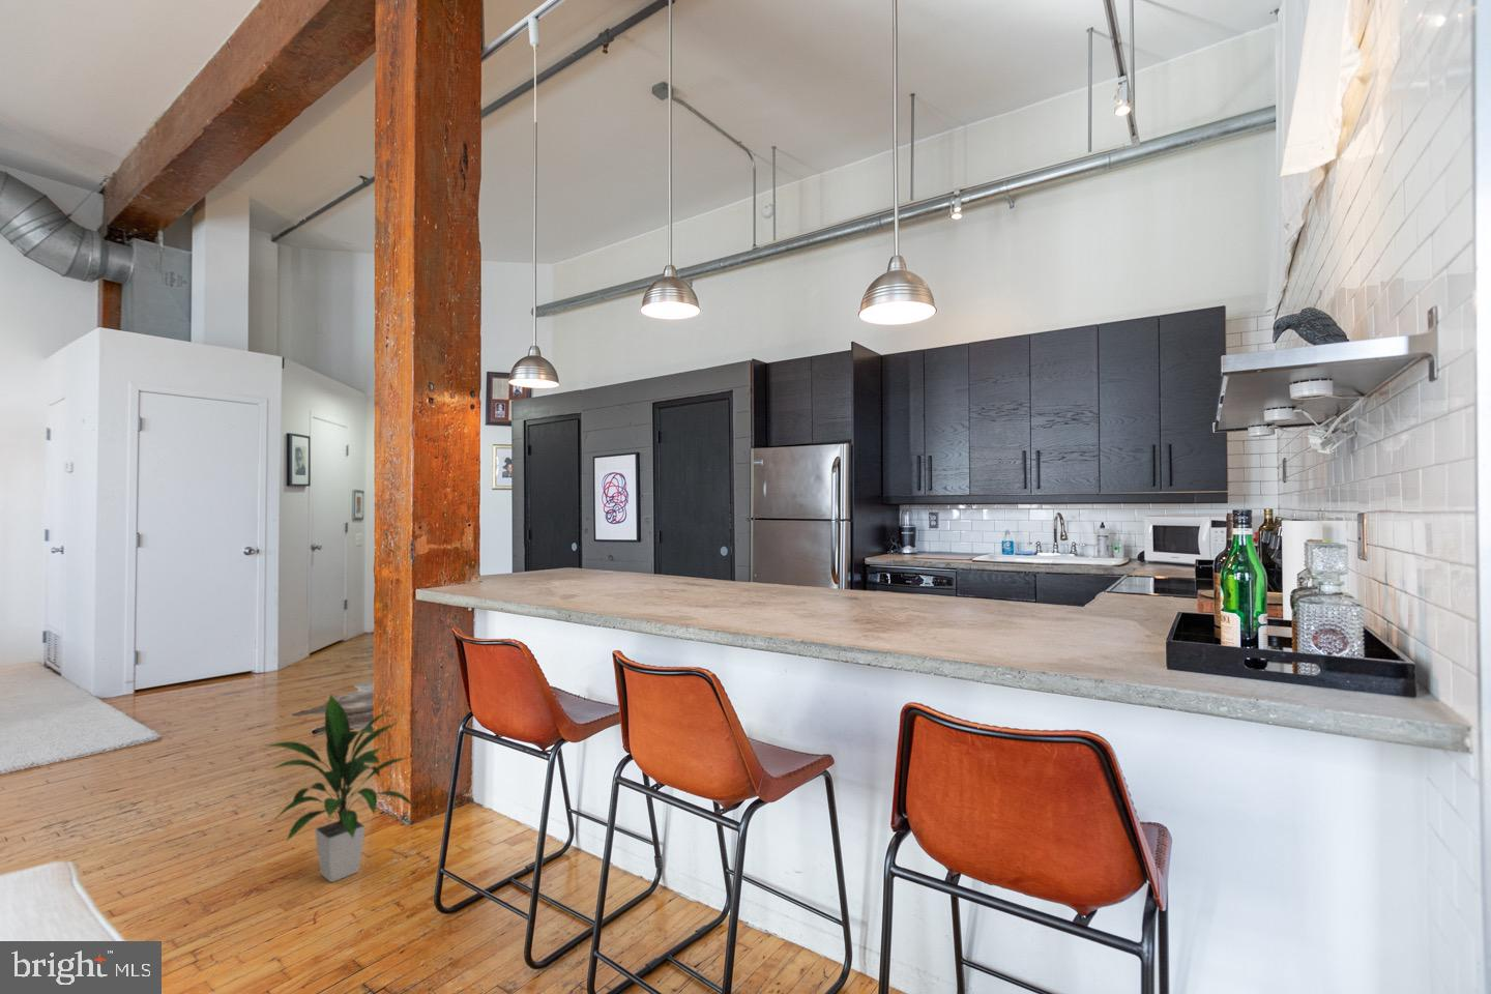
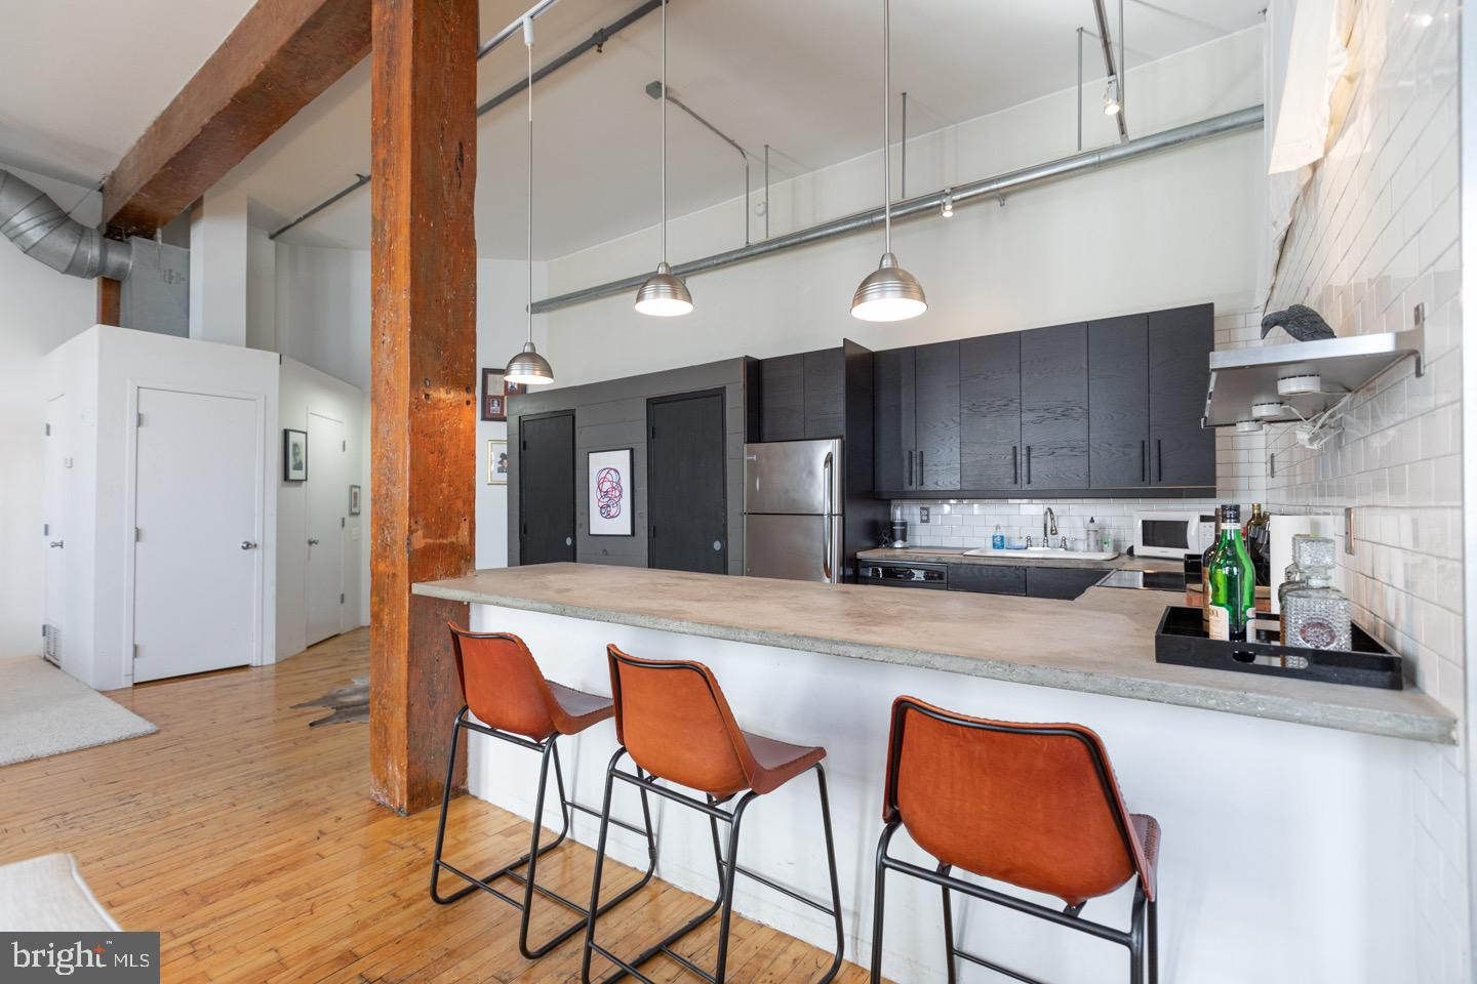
- indoor plant (347, 785)
